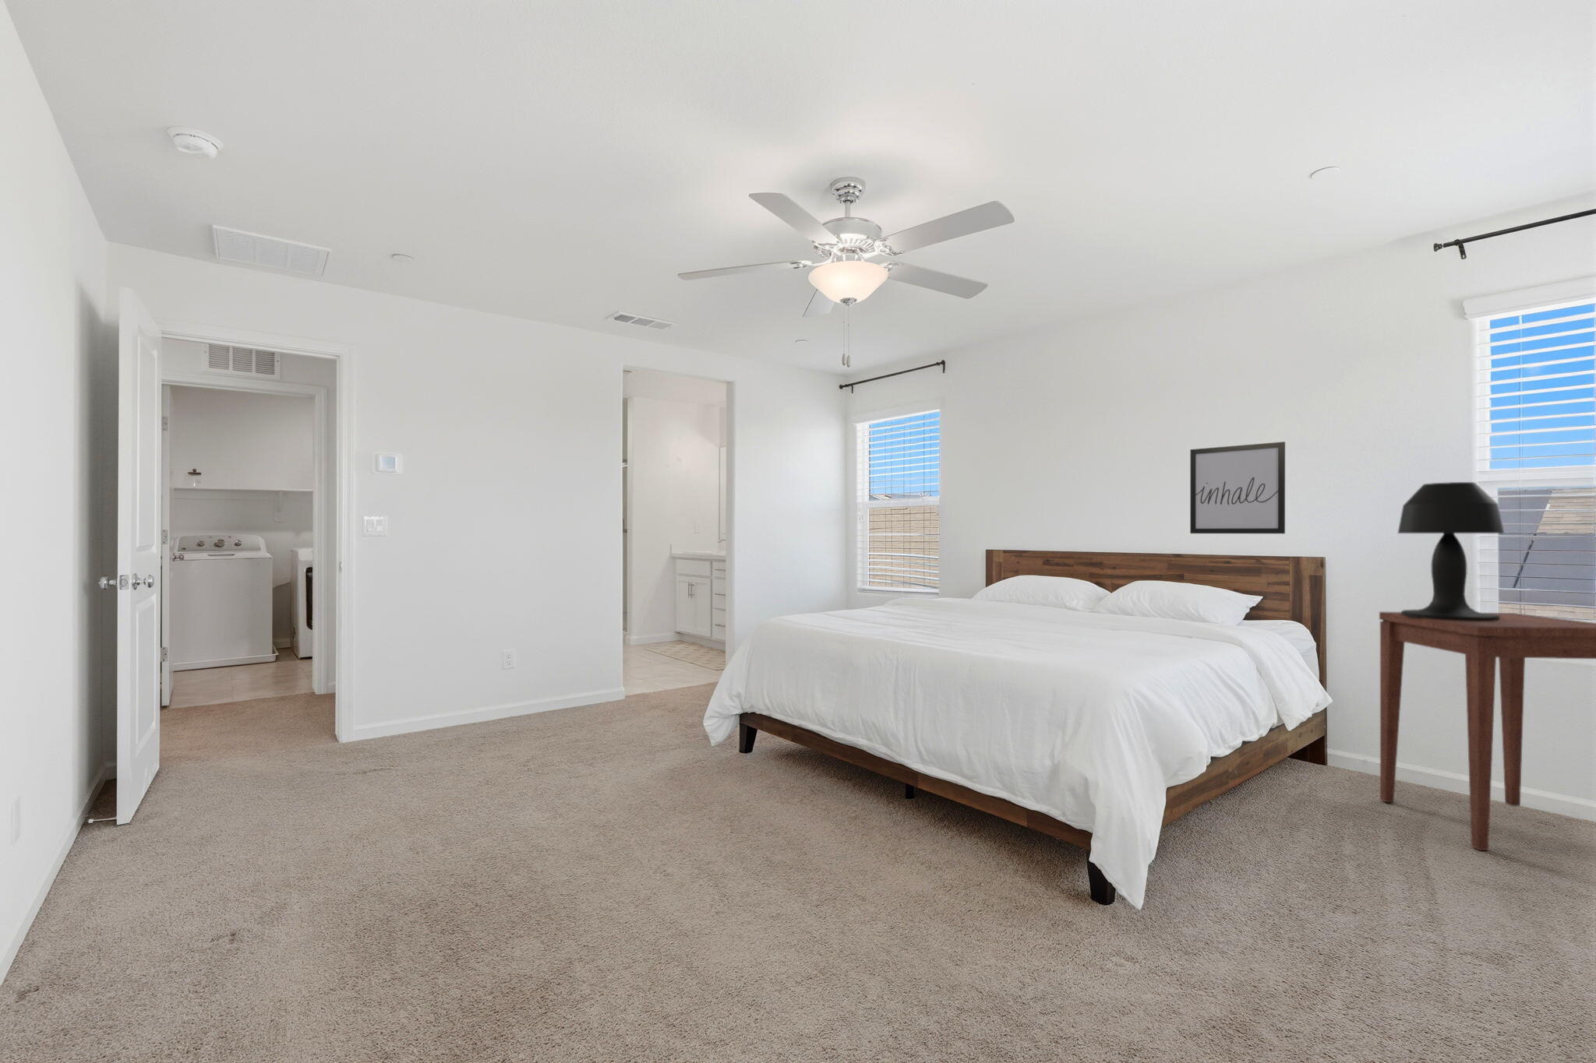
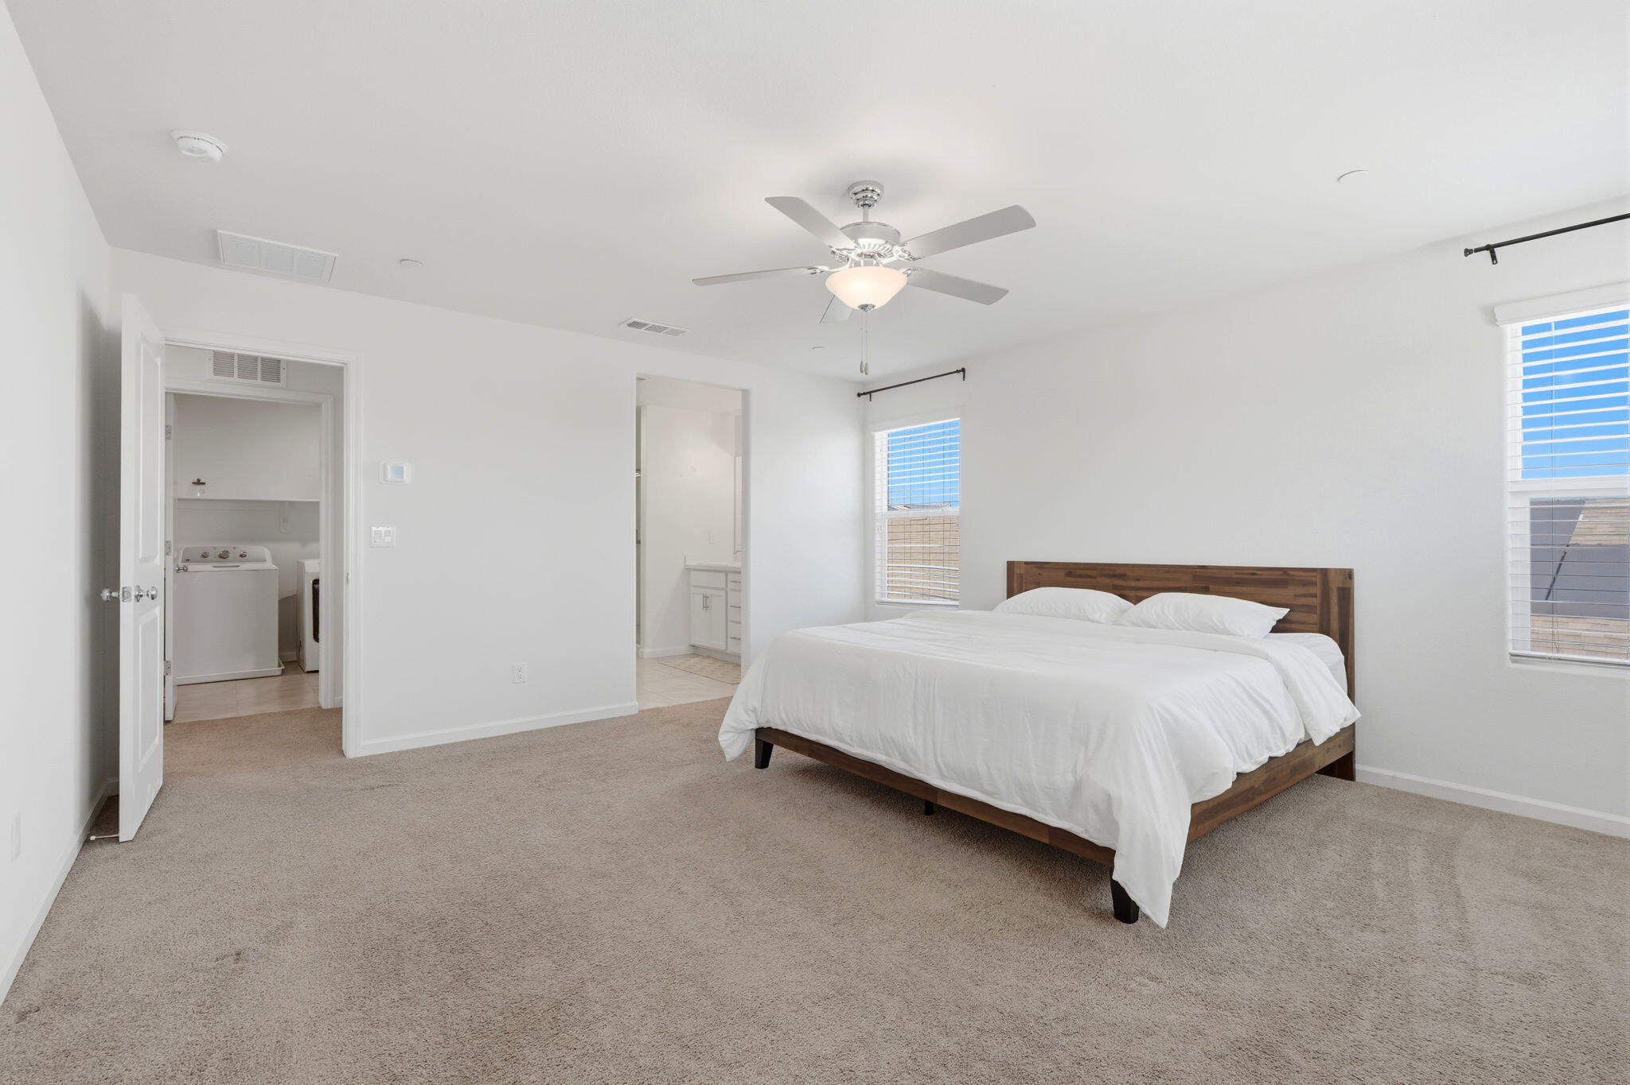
- wall art (1235, 489)
- table lamp (1449, 549)
- side table (1493, 721)
